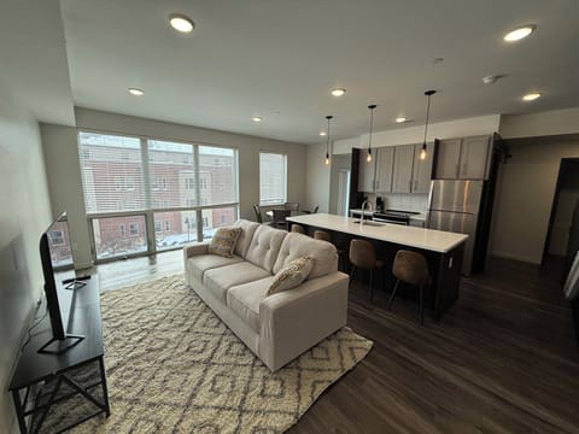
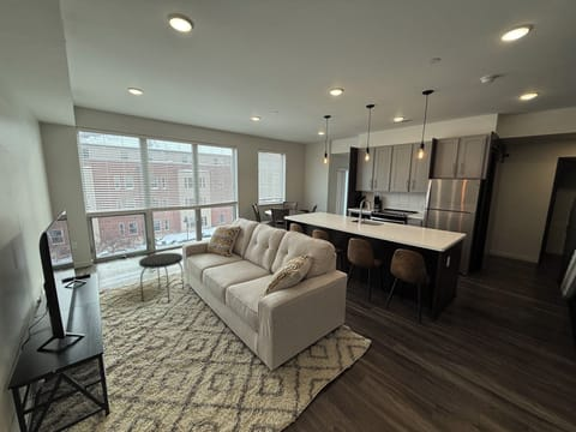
+ side table (158, 276)
